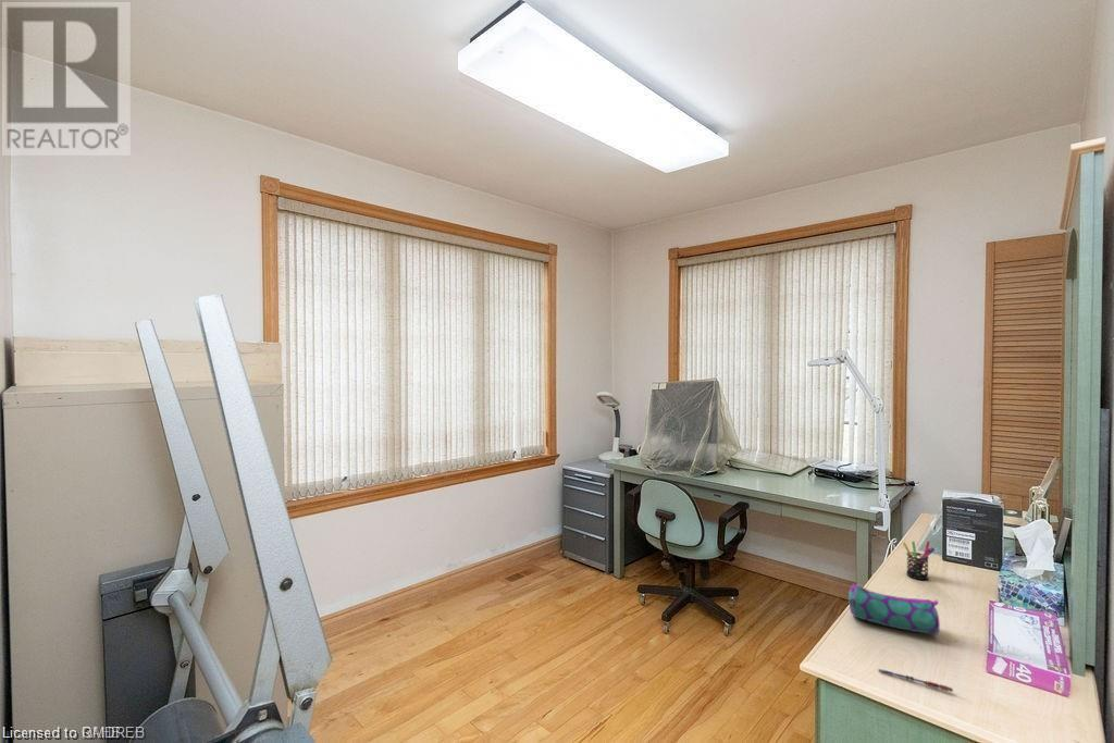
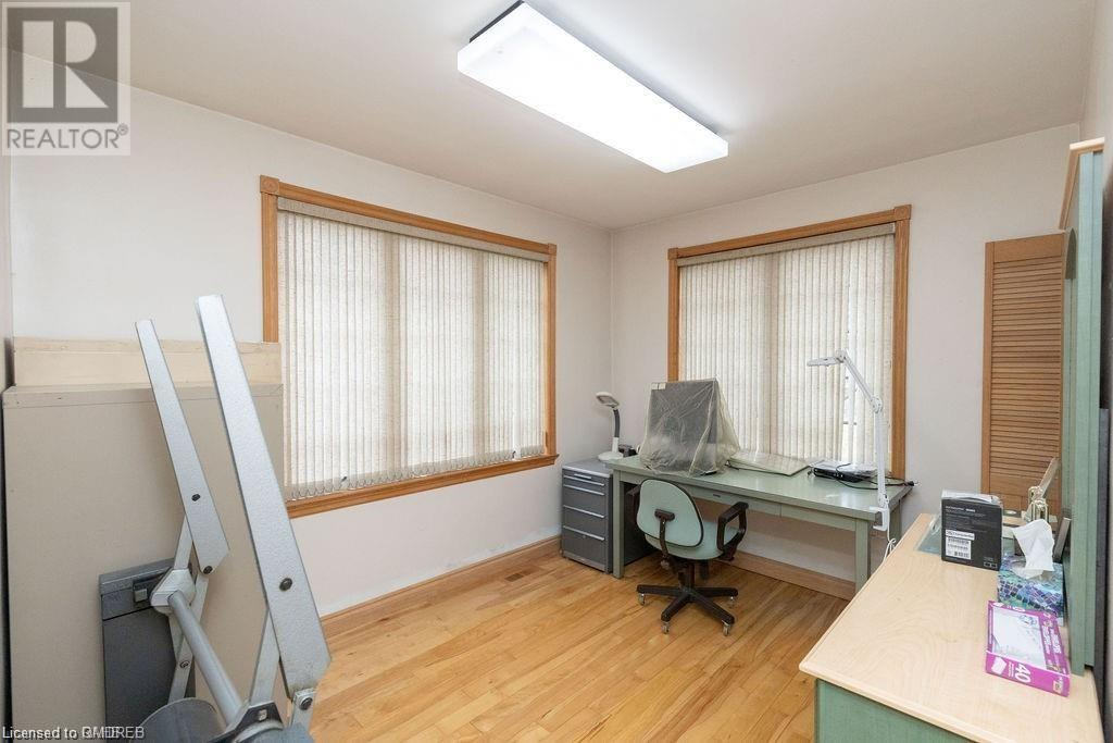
- pen (914, 679)
- pen holder (917, 558)
- pencil case (891, 608)
